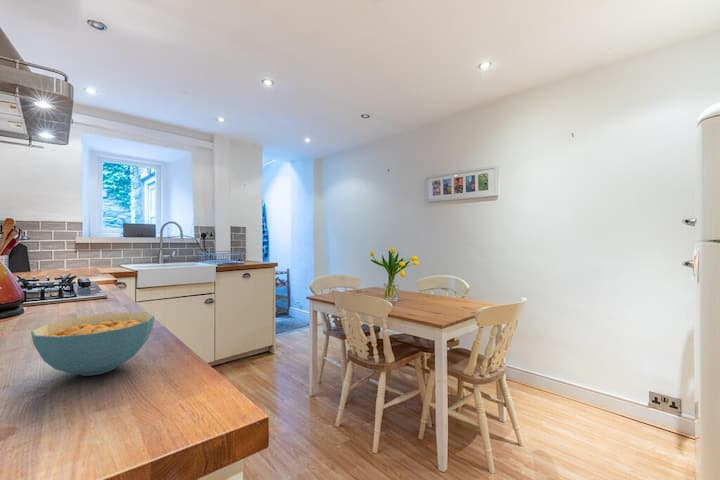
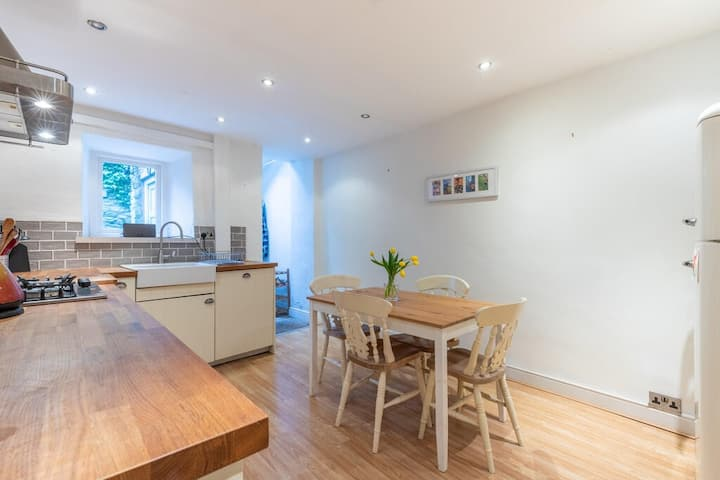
- cereal bowl (98, 346)
